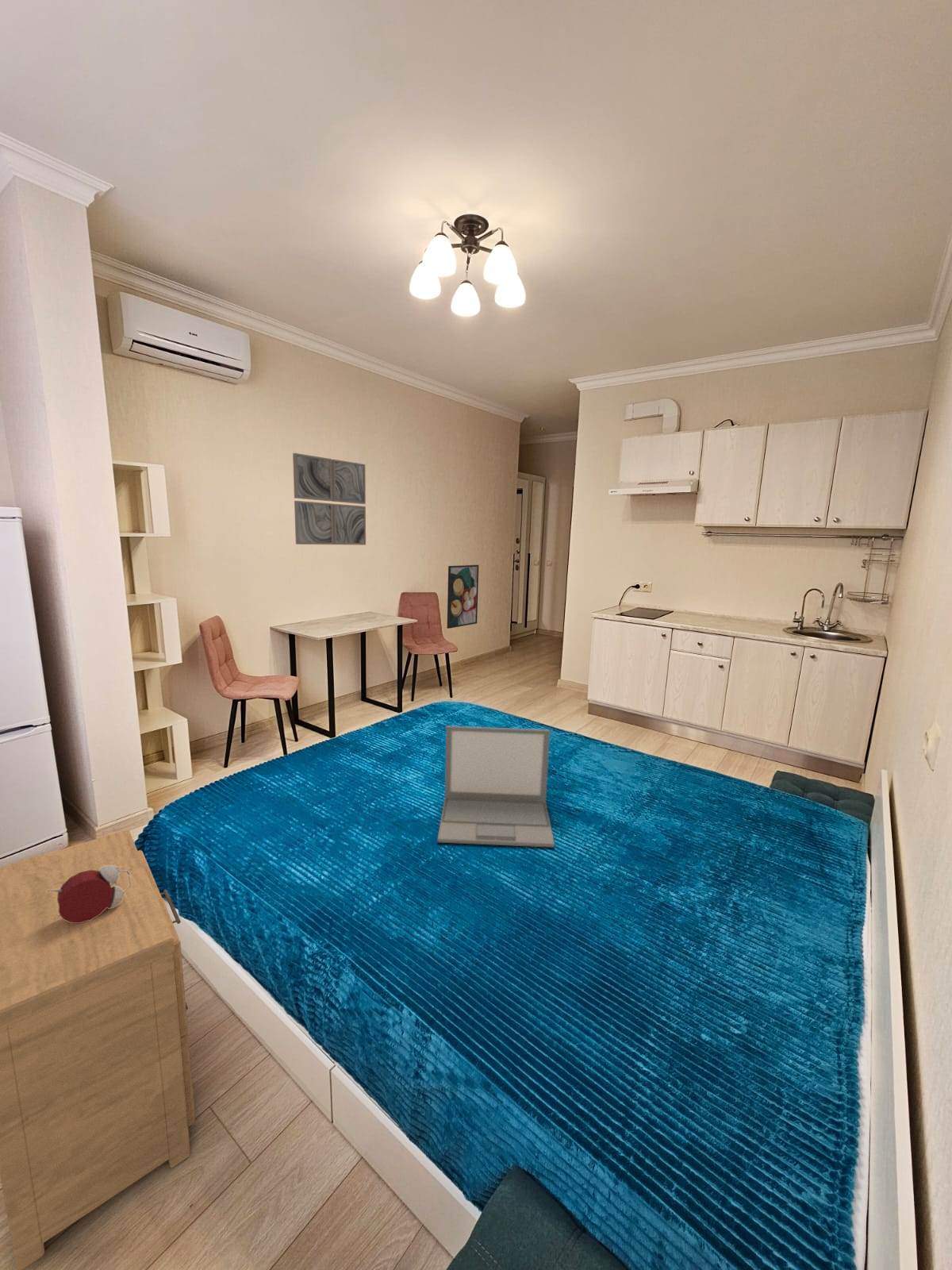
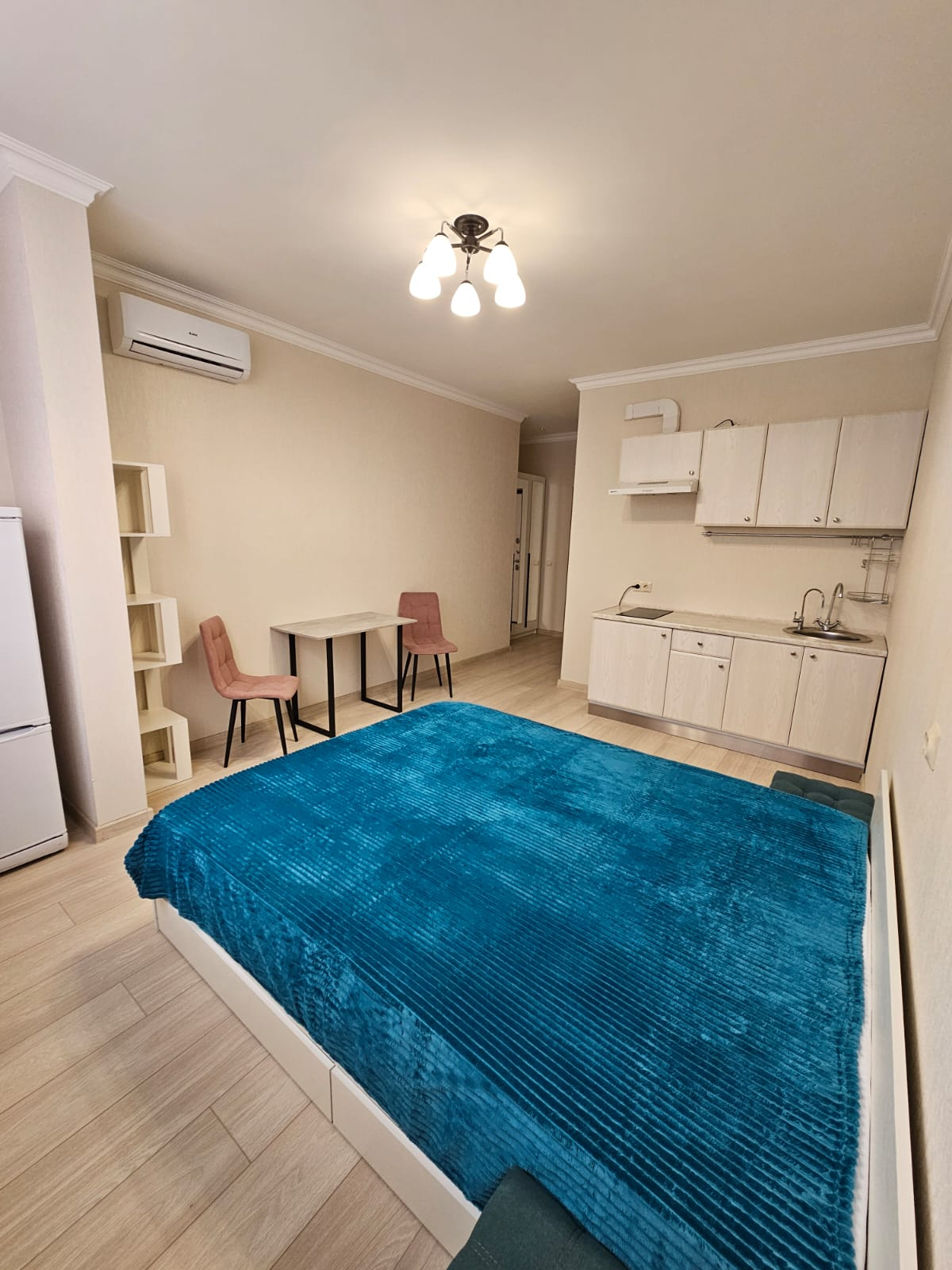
- wall art (332, 503)
- side table (95, 1003)
- laptop (497, 783)
- alarm clock (91, 891)
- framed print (463, 595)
